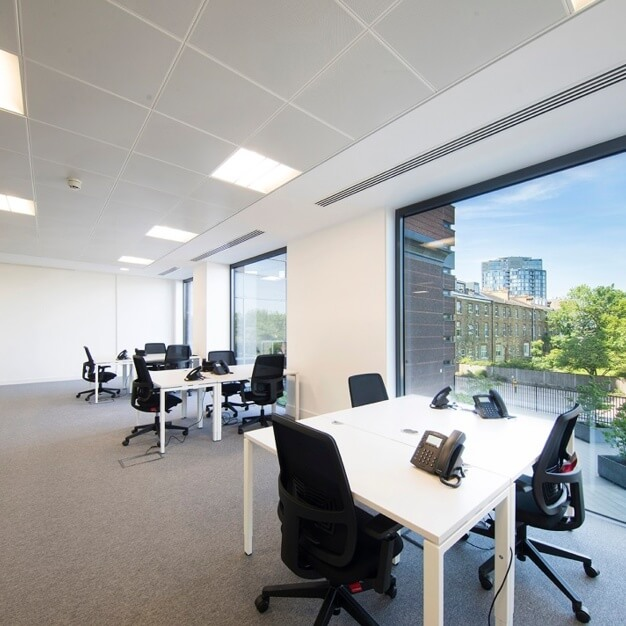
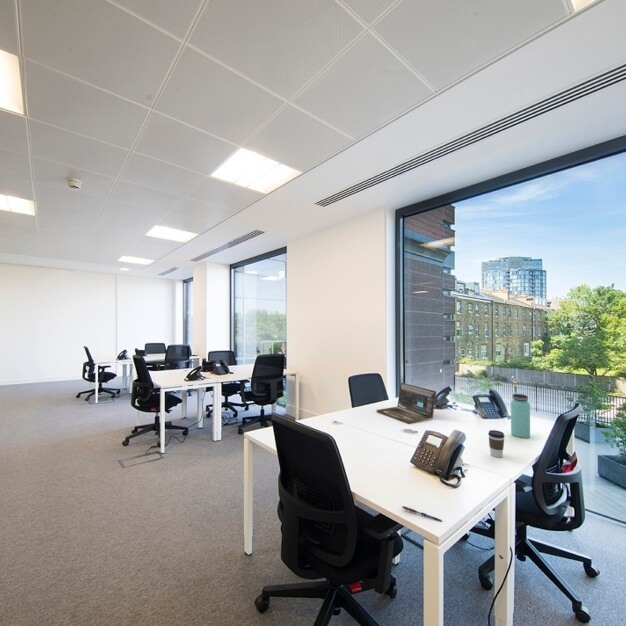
+ pen (421, 513)
+ coffee cup (496, 443)
+ bottle (520, 415)
+ laptop (405, 401)
